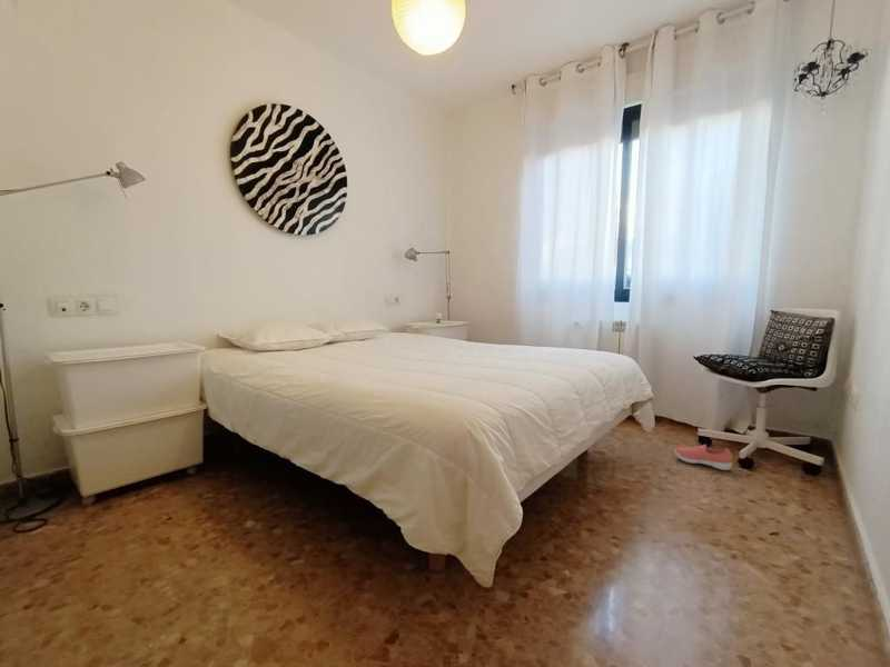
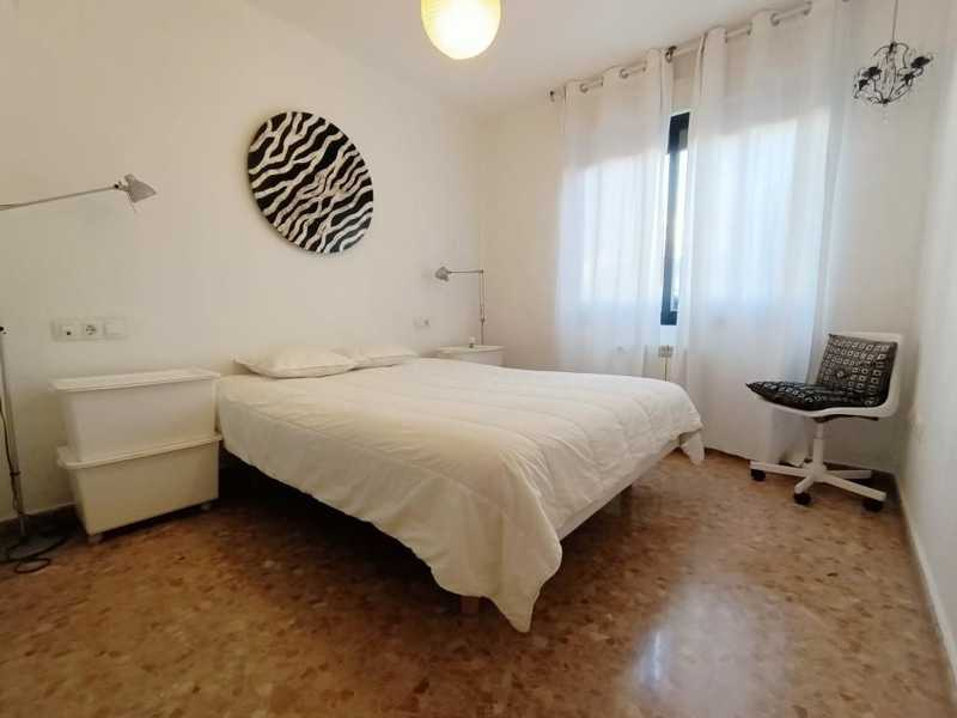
- shoe (702, 454)
